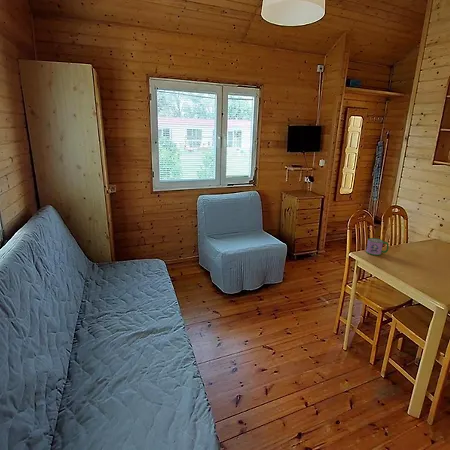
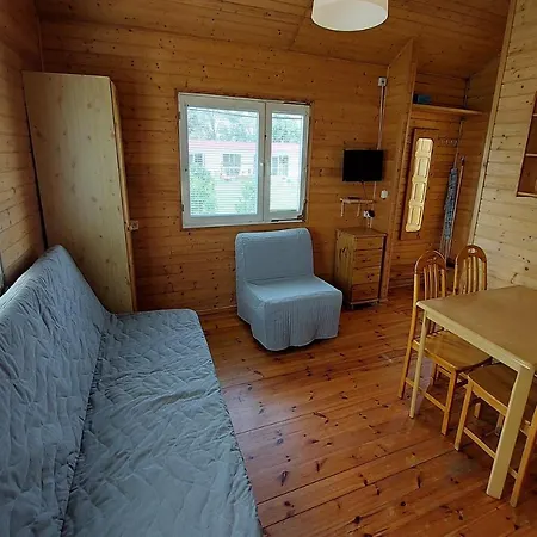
- mug (377, 246)
